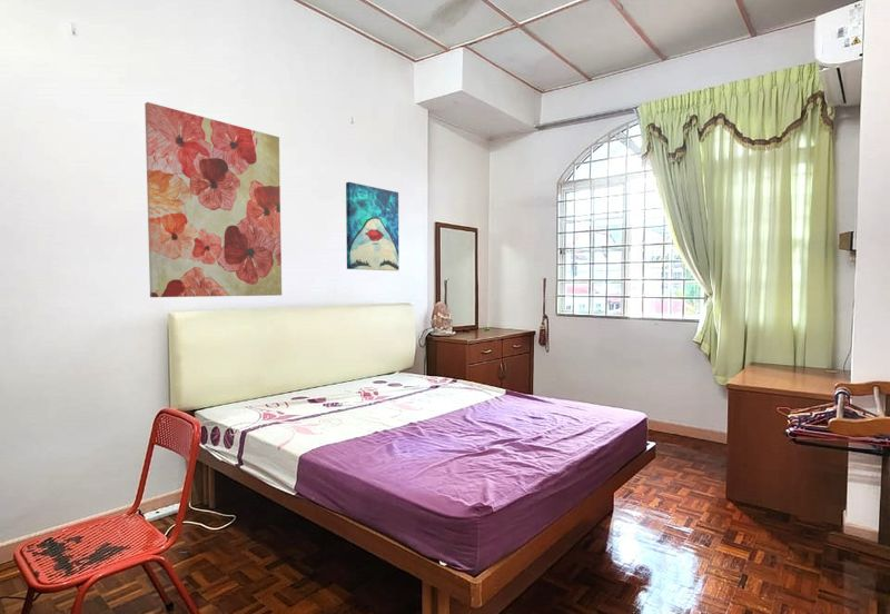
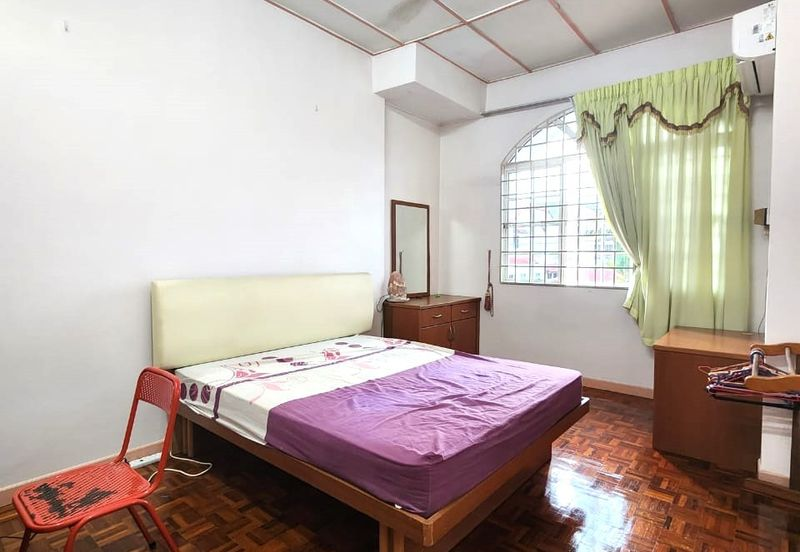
- wall art (220, 209)
- wall art (374, 228)
